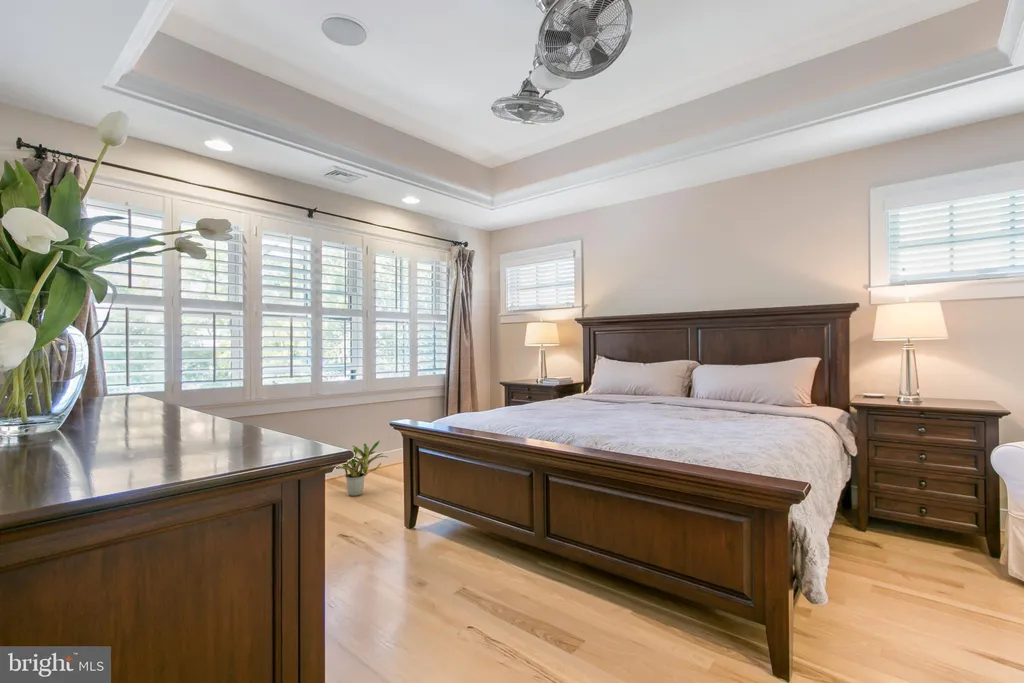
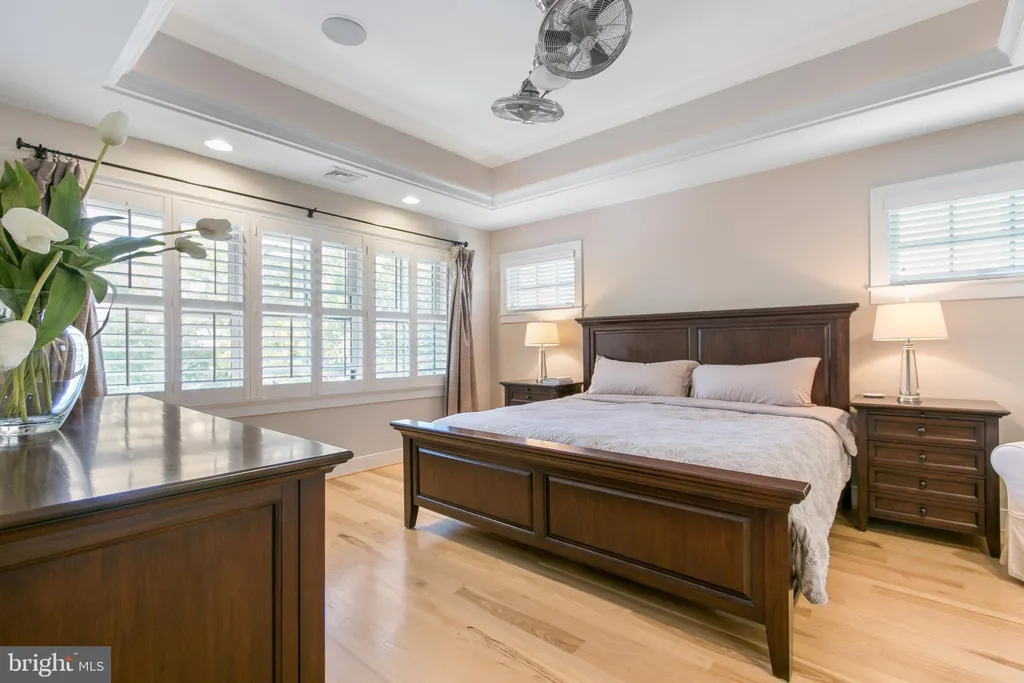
- potted plant (360, 468)
